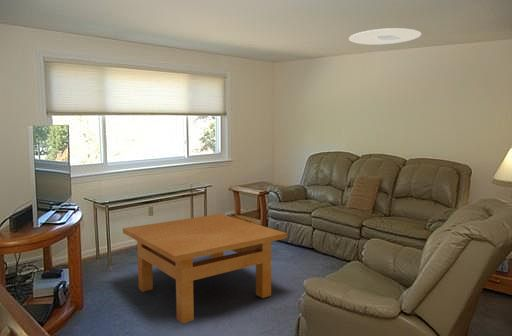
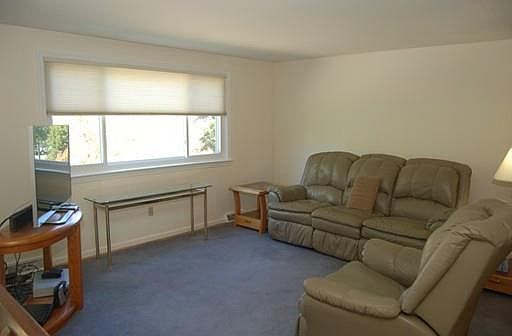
- table (203, 261)
- ceiling light (384, 33)
